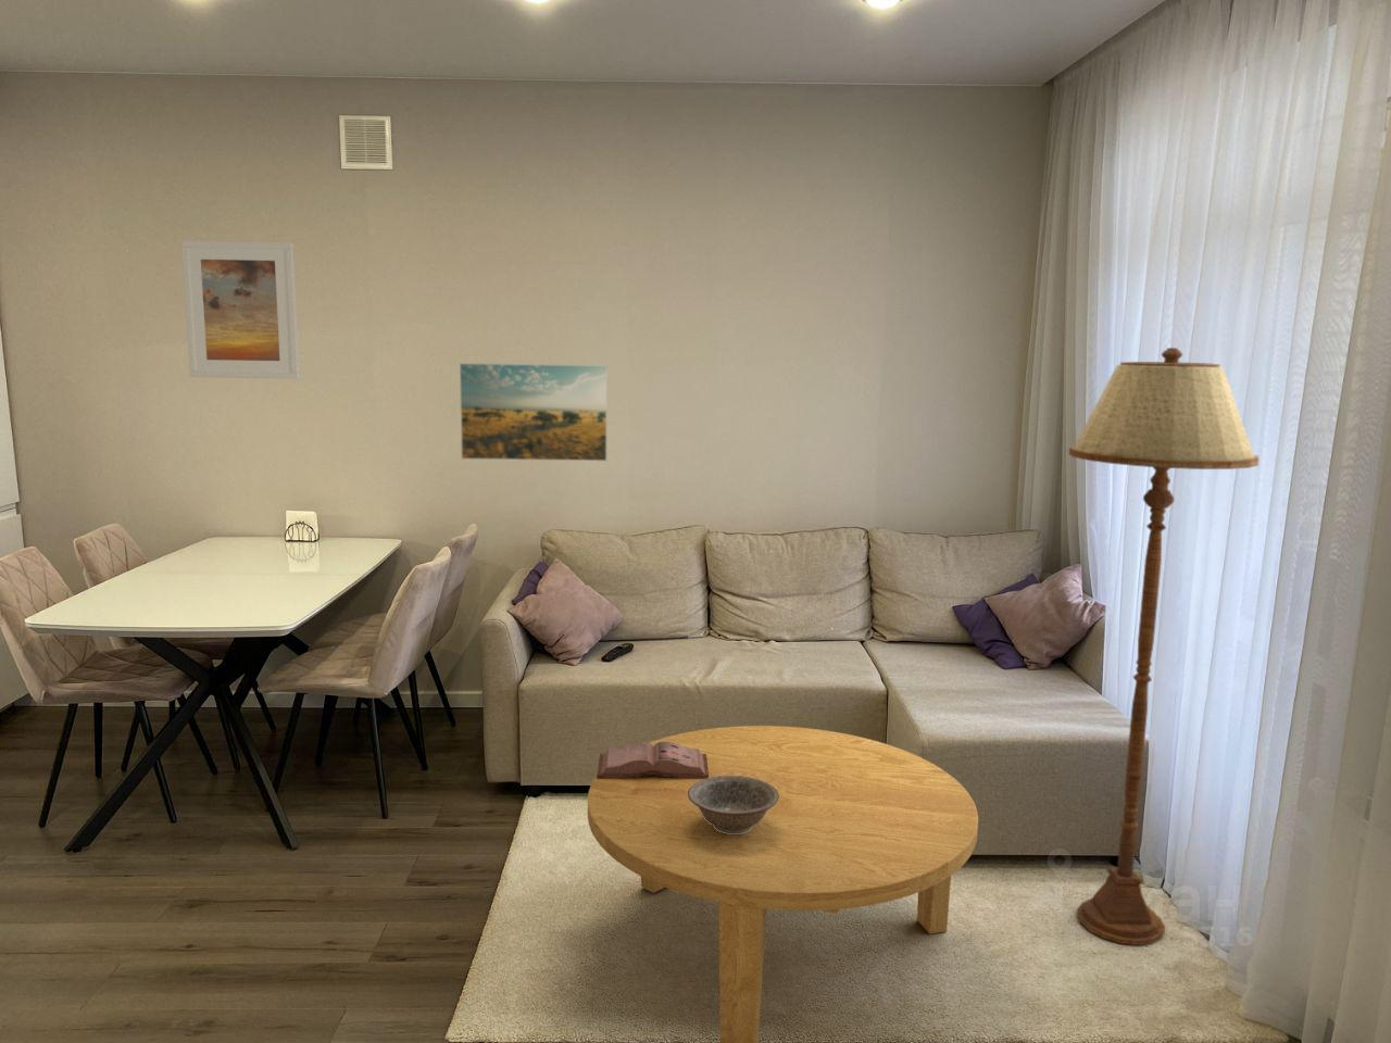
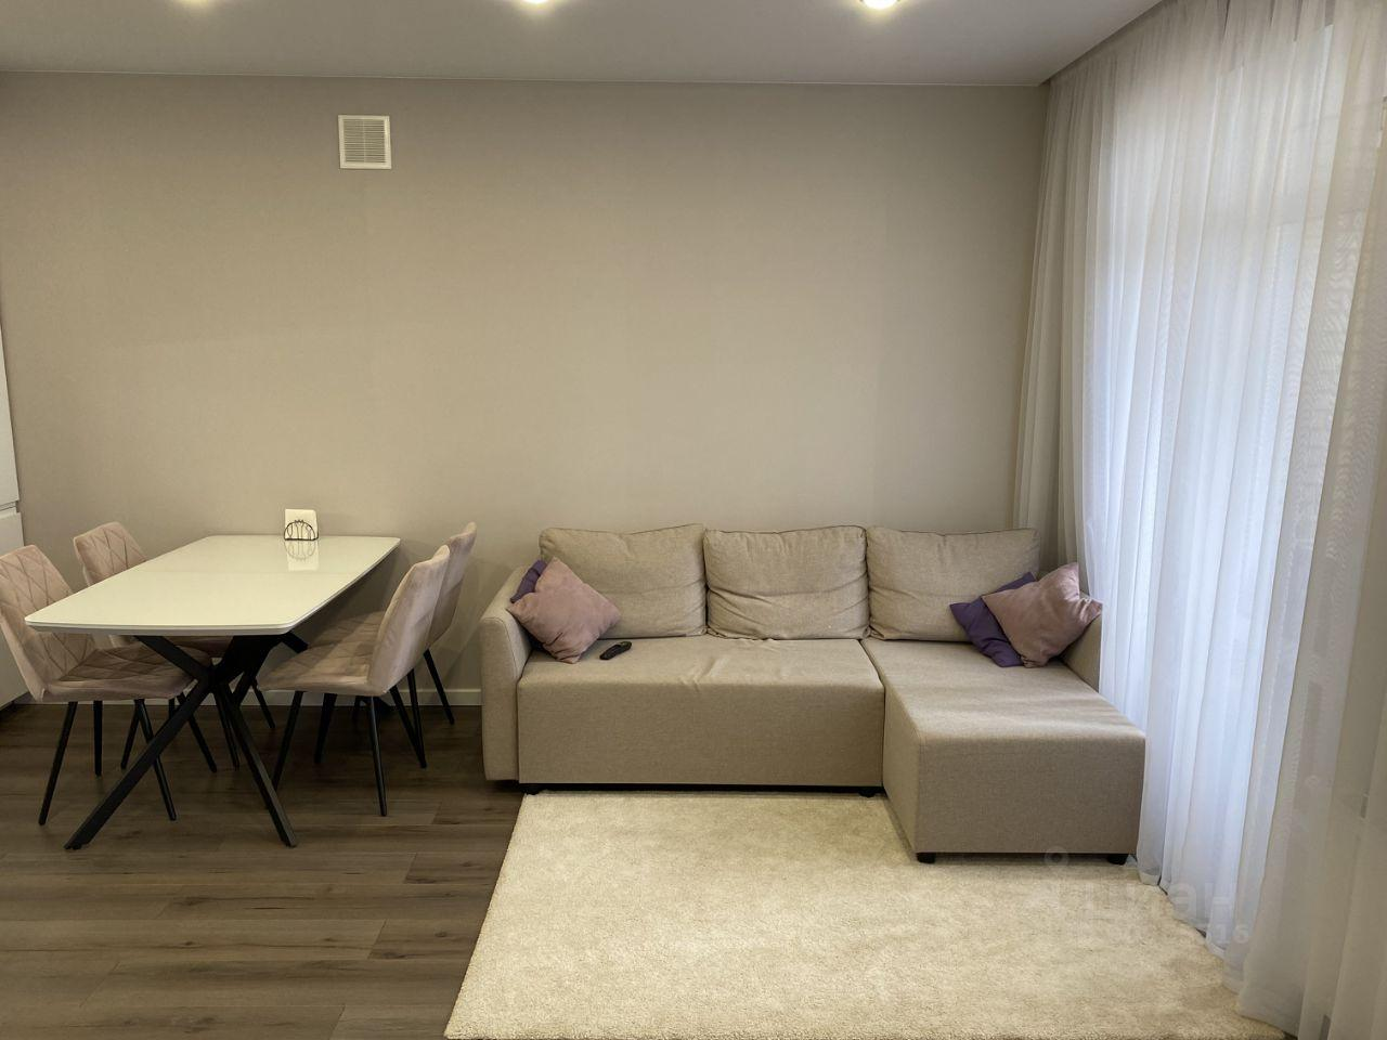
- floor lamp (1143, 649)
- decorative bowl (733, 809)
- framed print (240, 310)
- coffee table (777, 872)
- hardback book (653, 757)
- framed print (533, 412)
